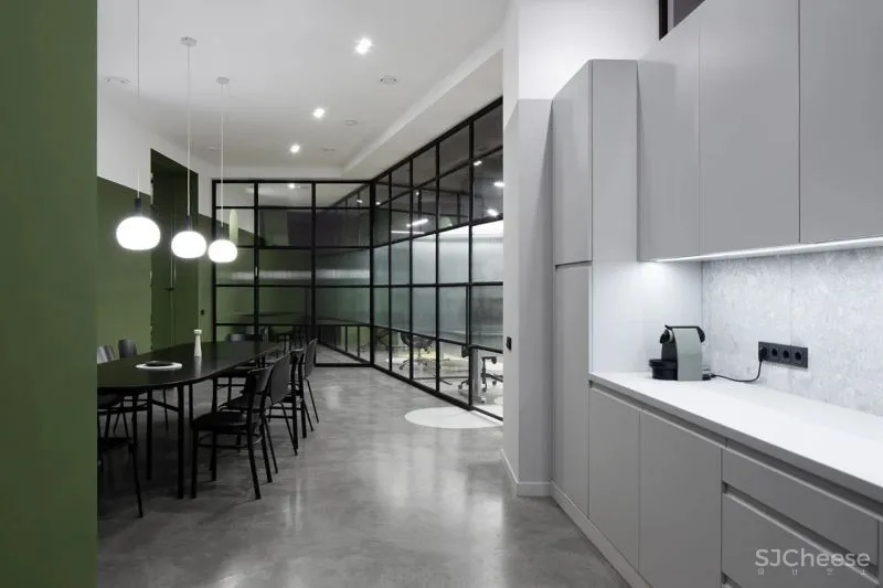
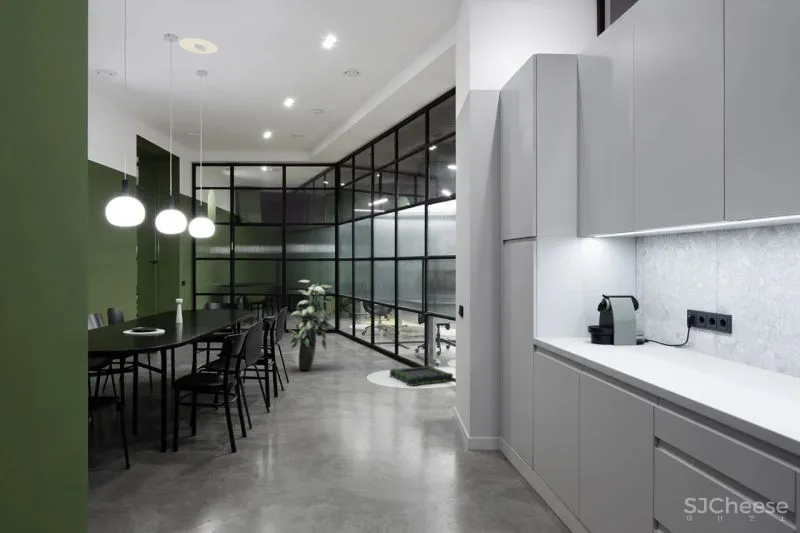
+ plant pot (420, 375)
+ recessed light (198, 44)
+ indoor plant (309, 324)
